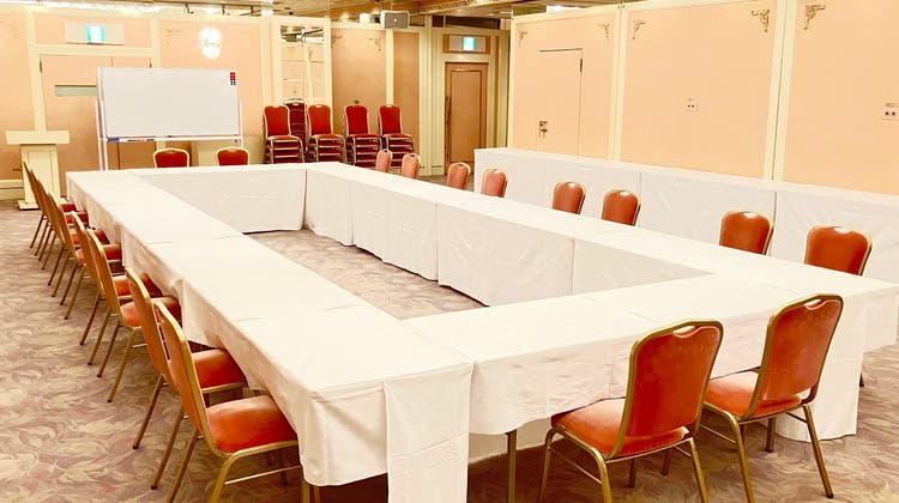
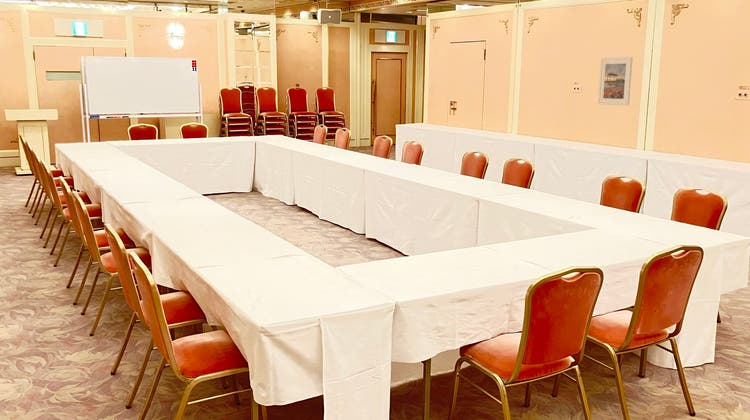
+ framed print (614, 81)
